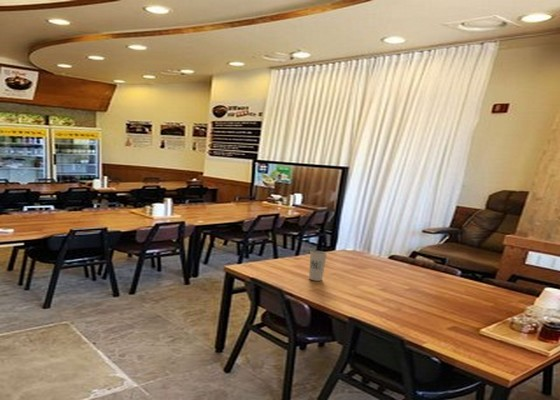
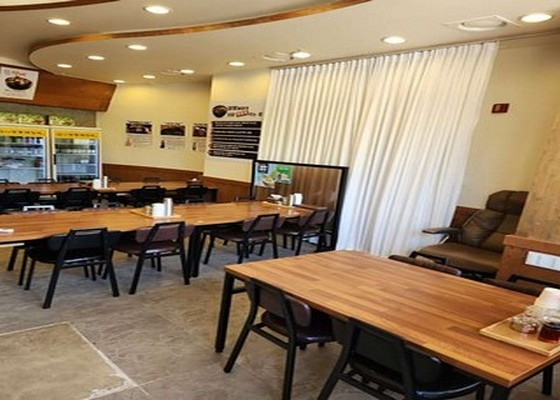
- cup (317, 265)
